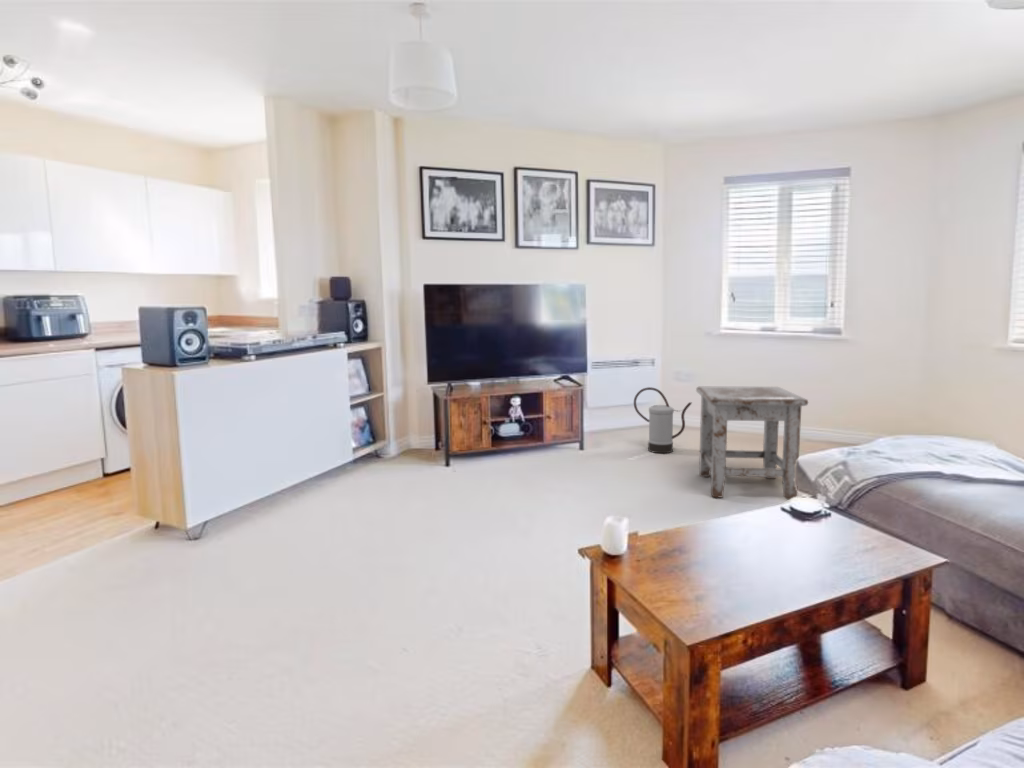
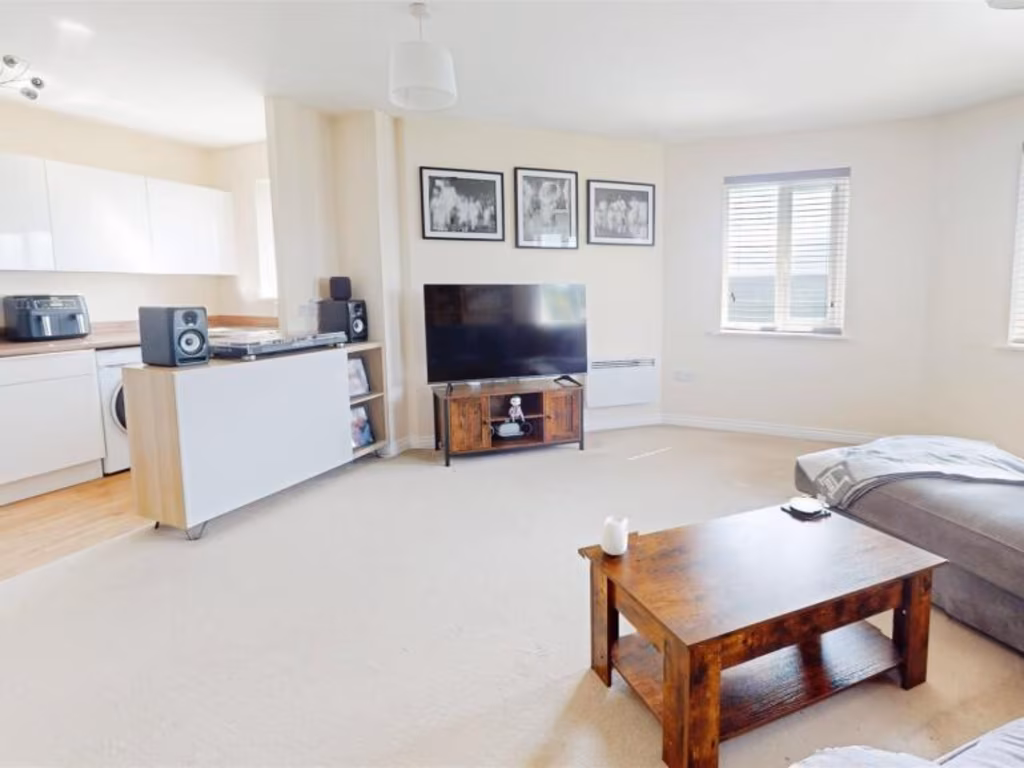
- watering can (662, 419)
- stool (744, 450)
